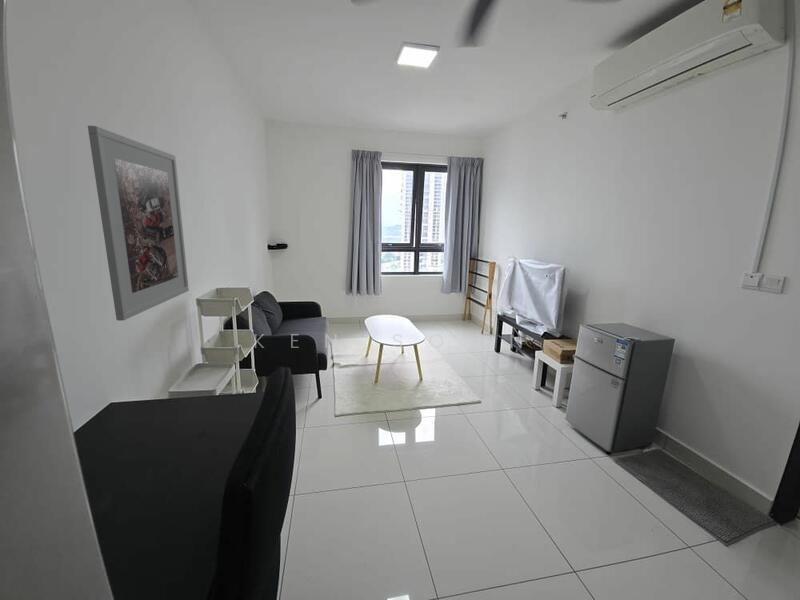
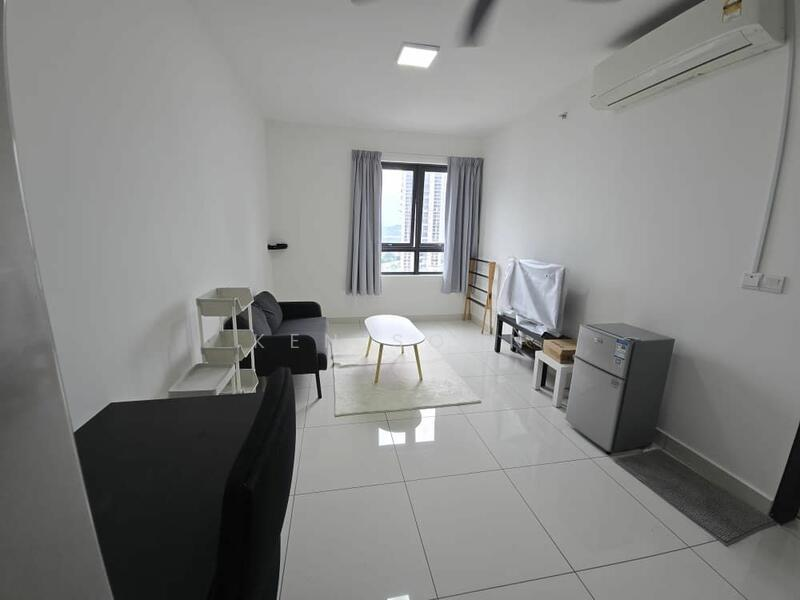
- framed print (149, 227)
